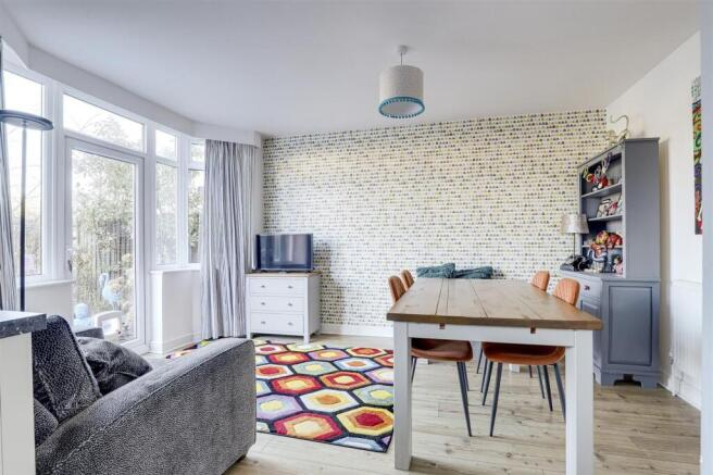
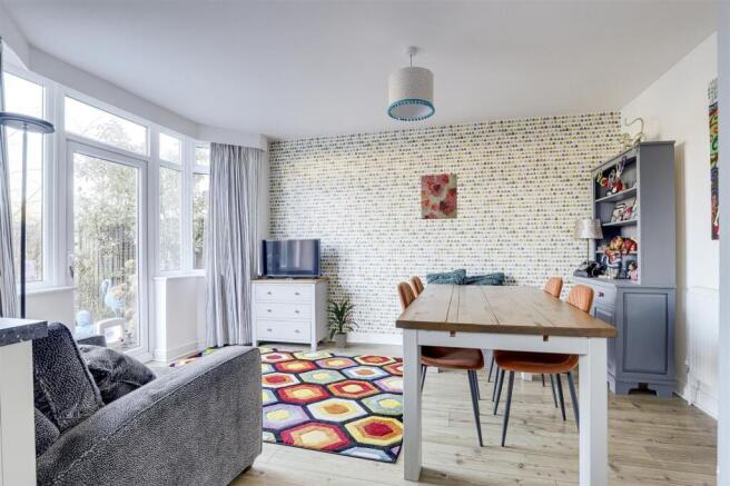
+ wall art (438, 197)
+ indoor plant (339, 321)
